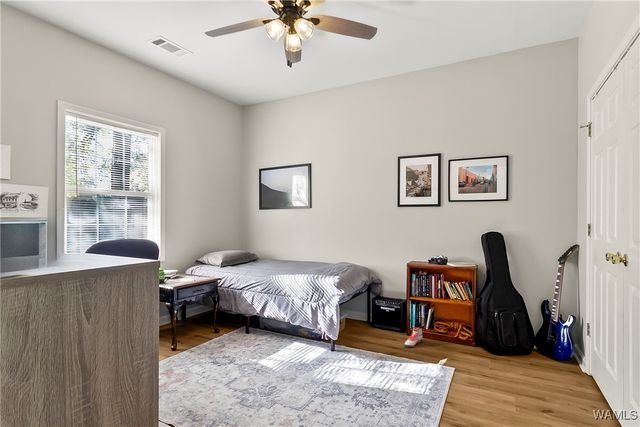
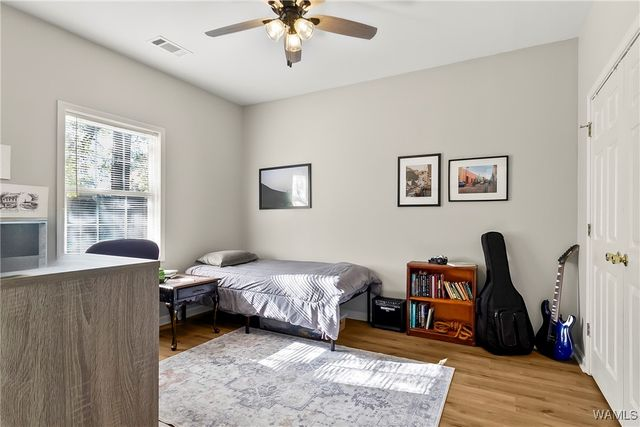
- sneaker (413, 336)
